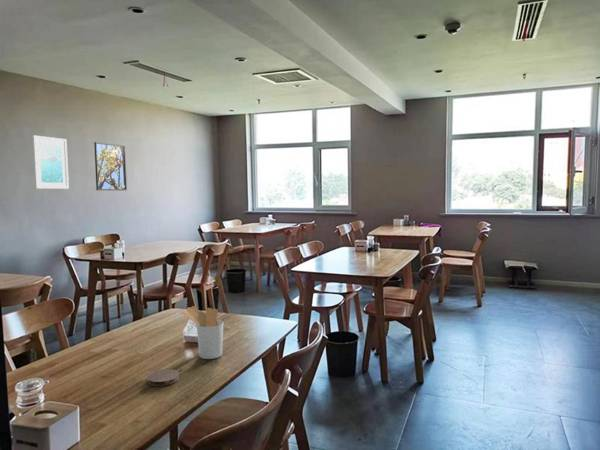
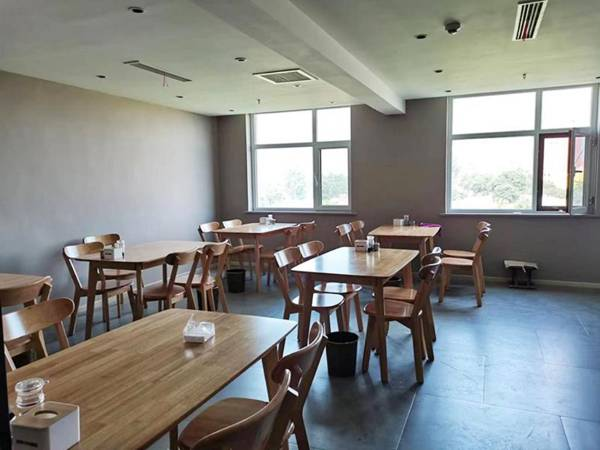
- utensil holder (203, 330)
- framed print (111, 167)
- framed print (51, 163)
- coaster (163, 377)
